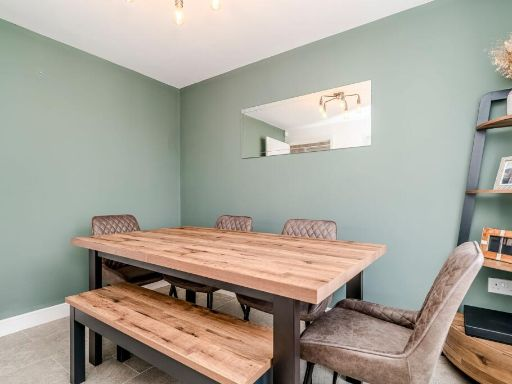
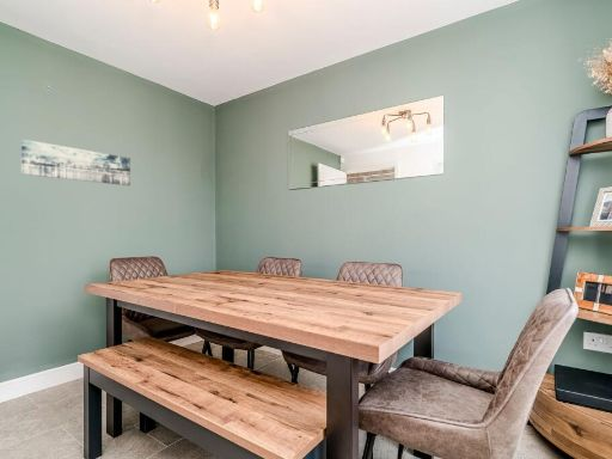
+ wall art (81, 165)
